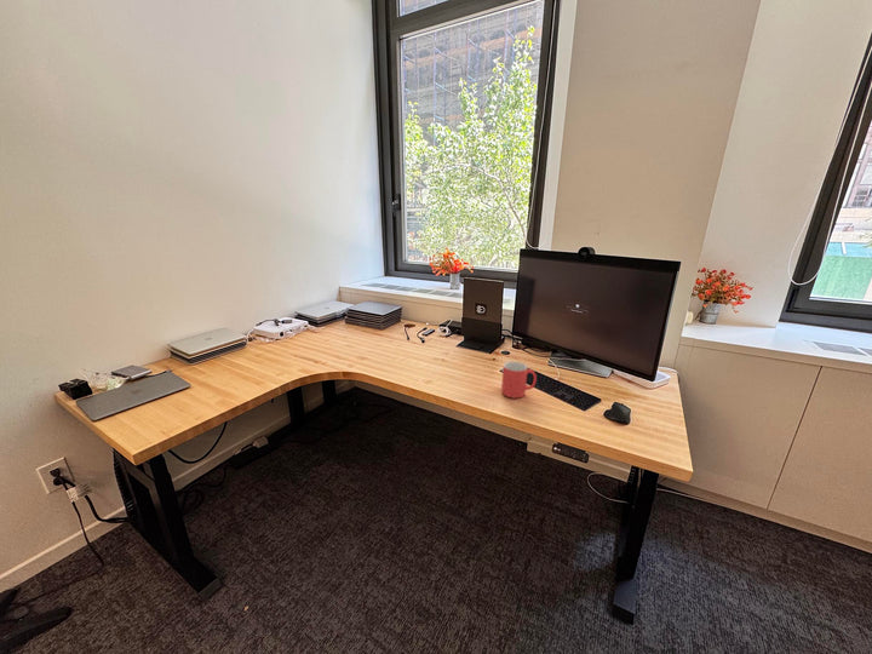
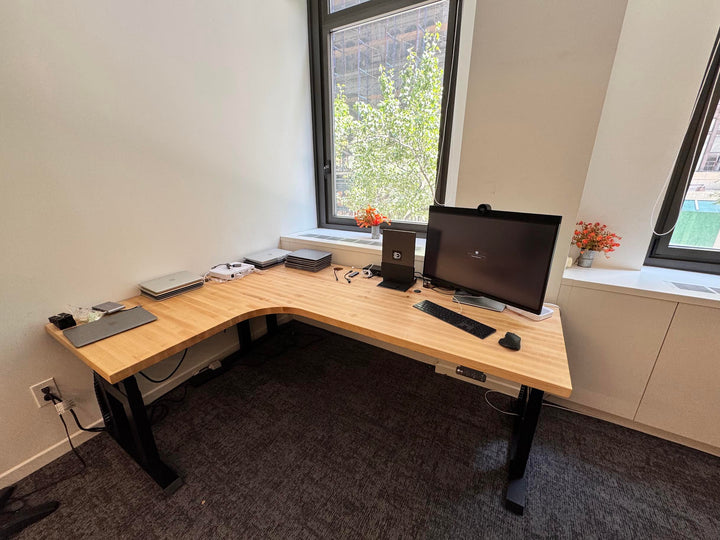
- mug (518, 380)
